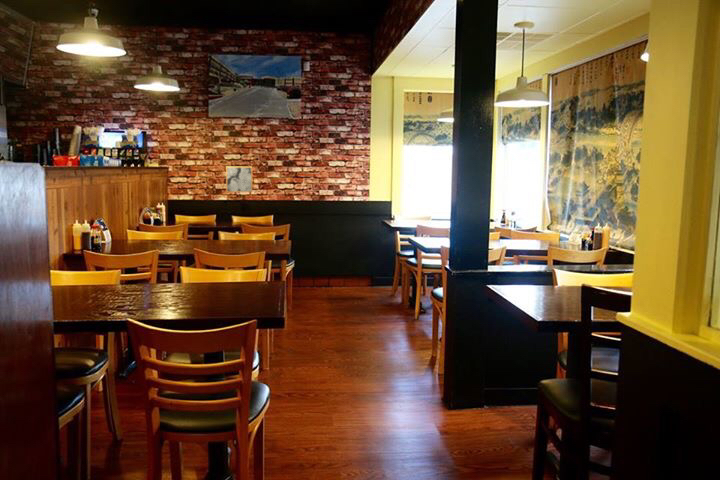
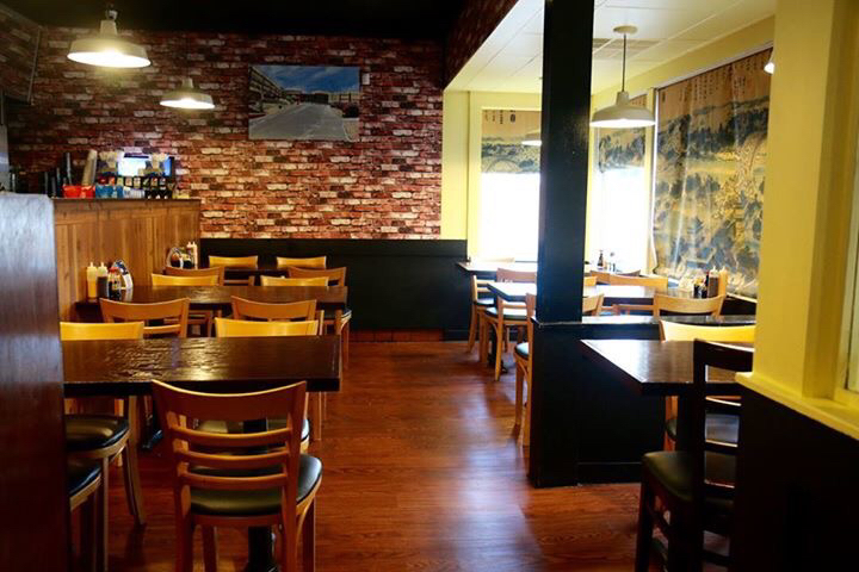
- wall art (239, 179)
